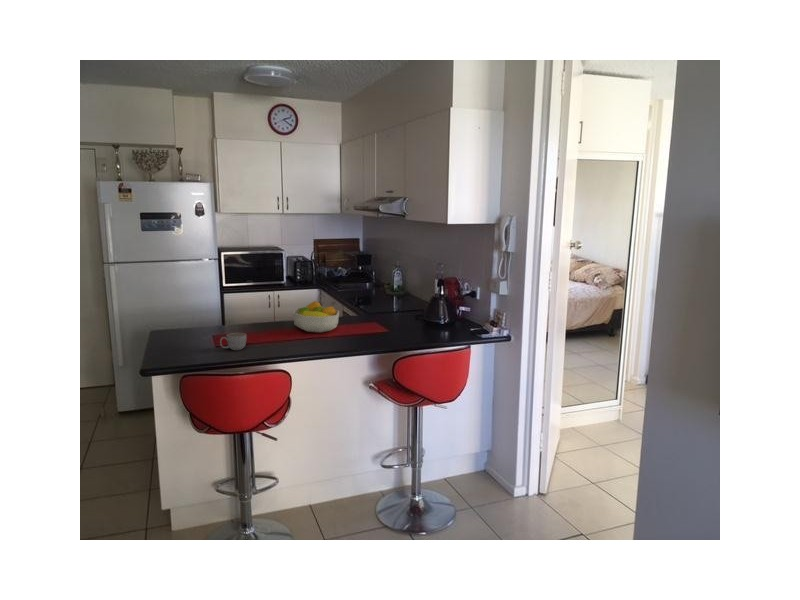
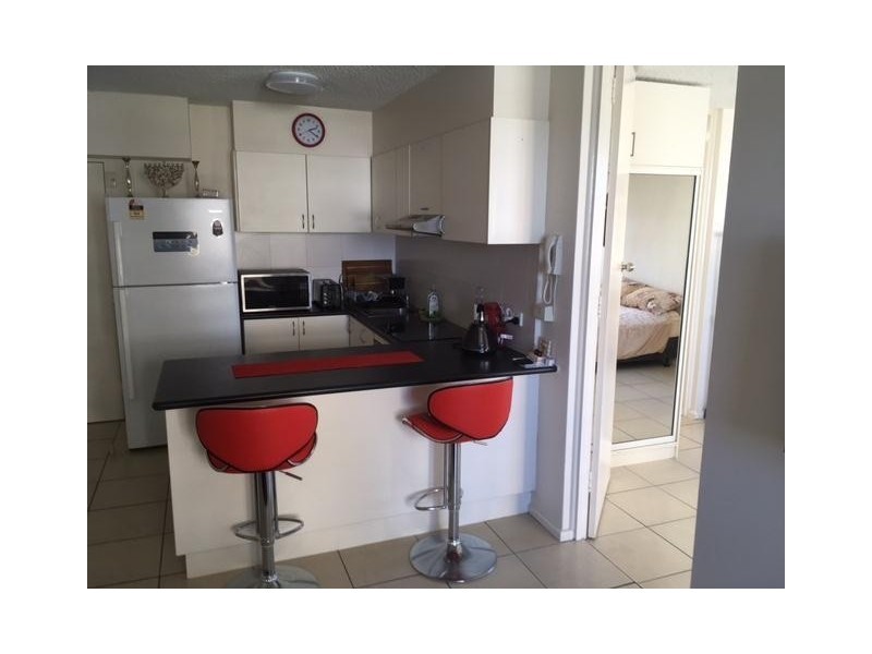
- fruit bowl (316, 316)
- mug (233, 342)
